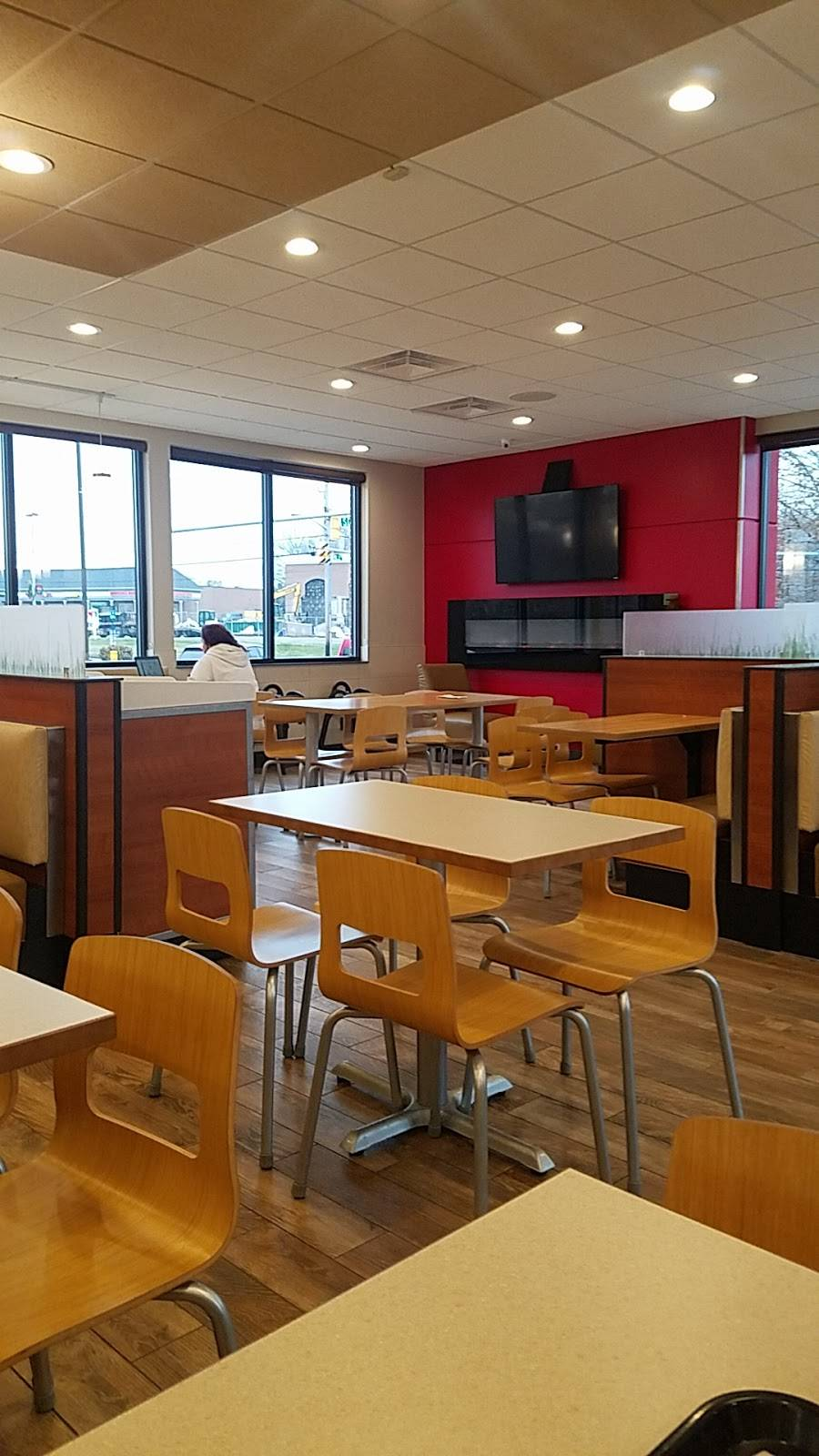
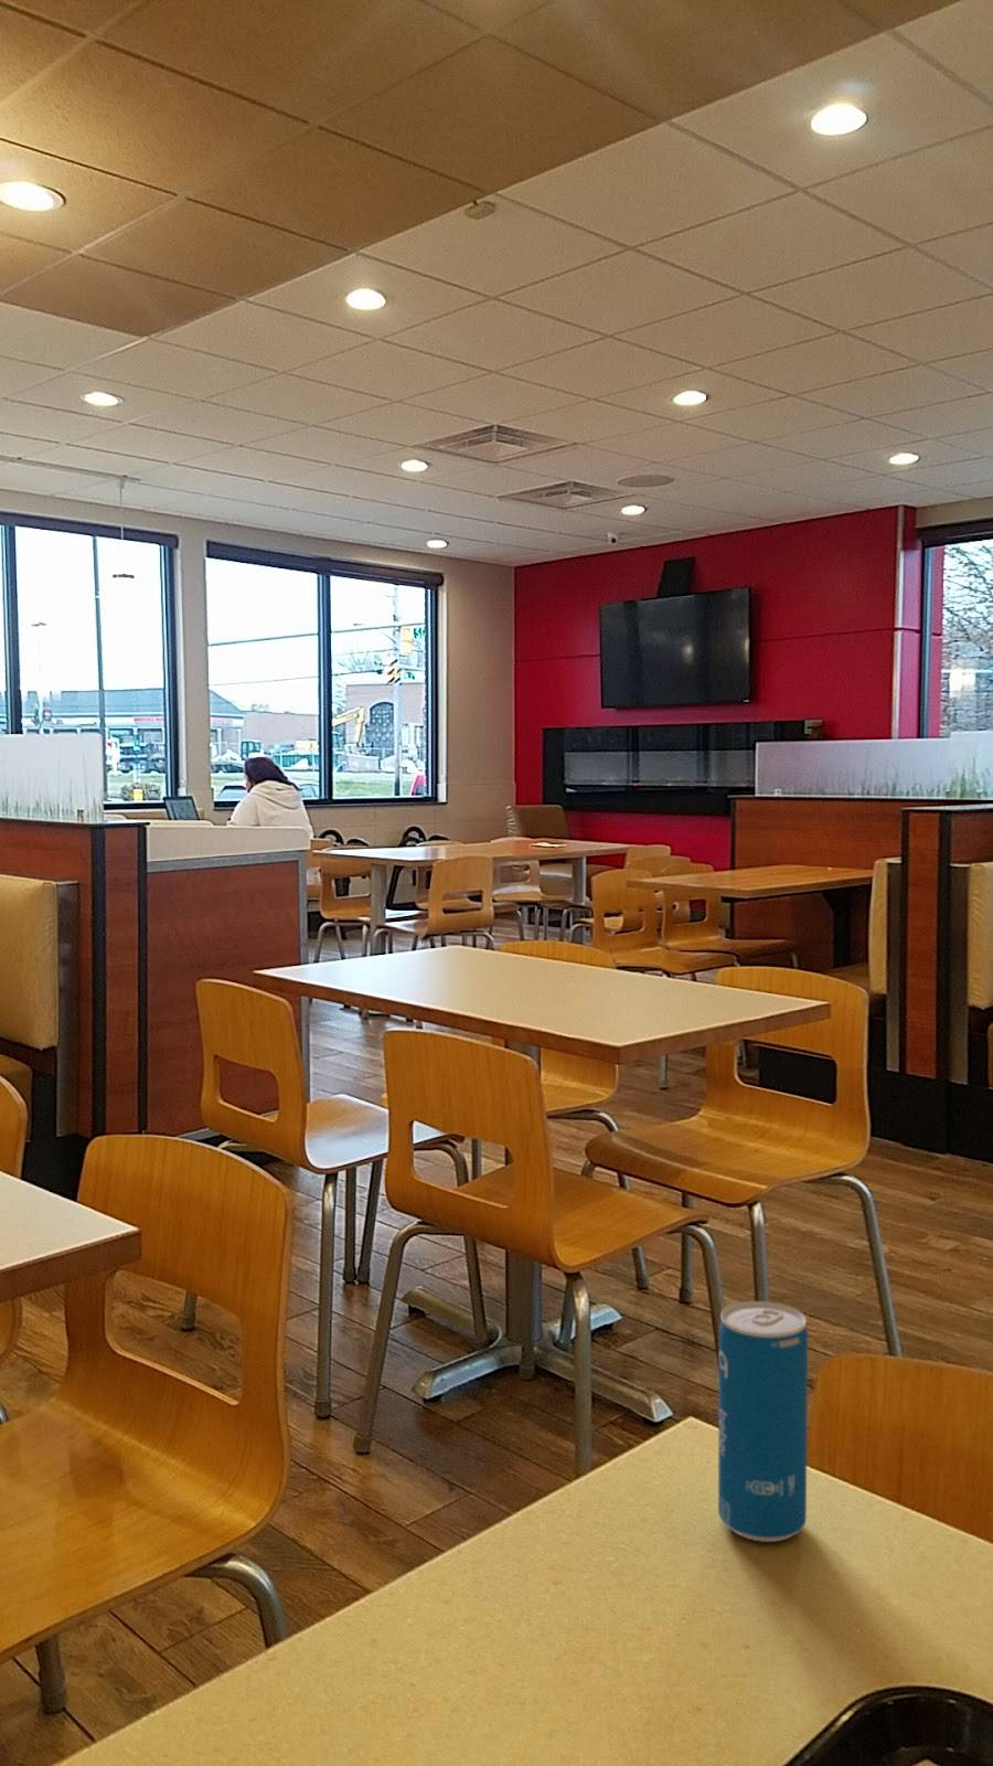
+ beverage can (763, 1419)
